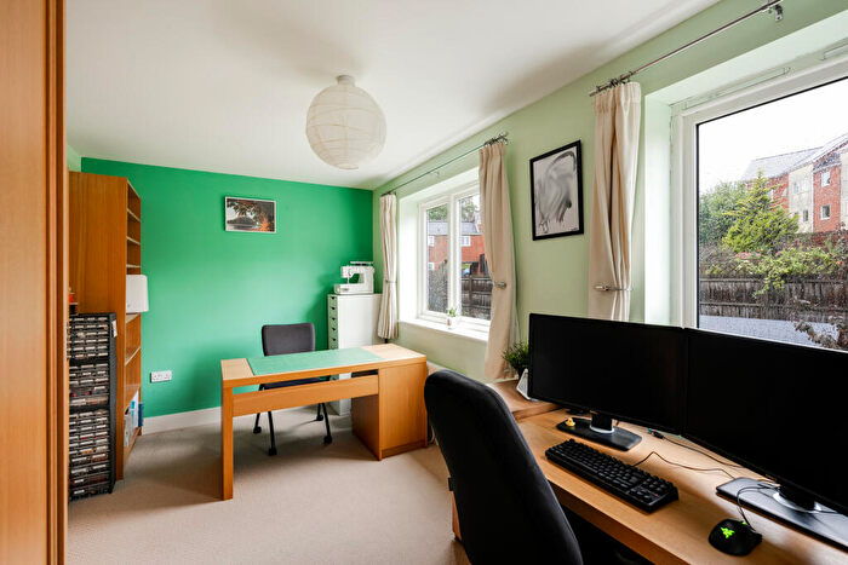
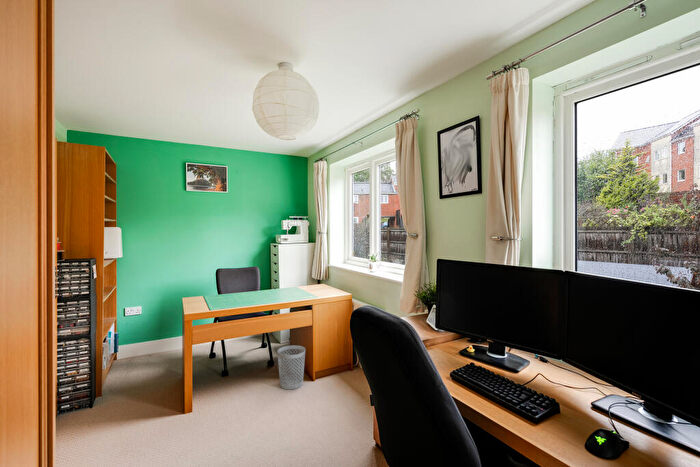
+ wastebasket (291, 367)
